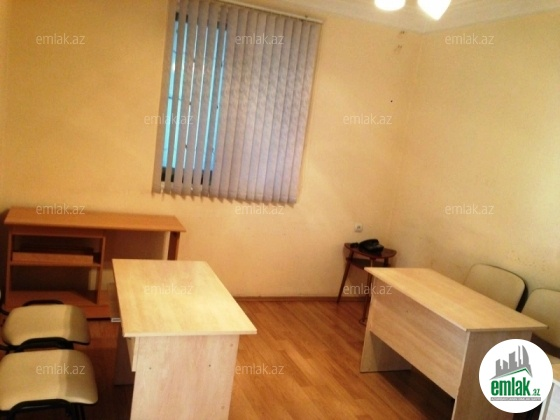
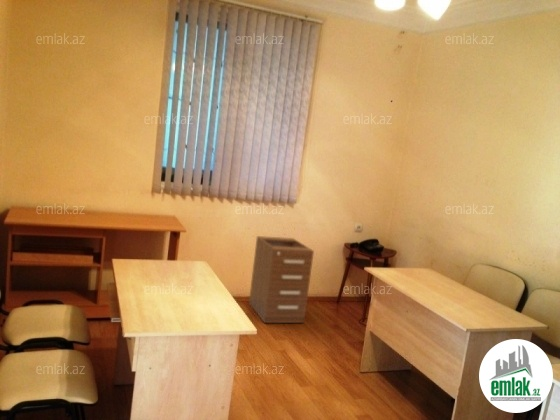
+ filing cabinet (280, 278)
